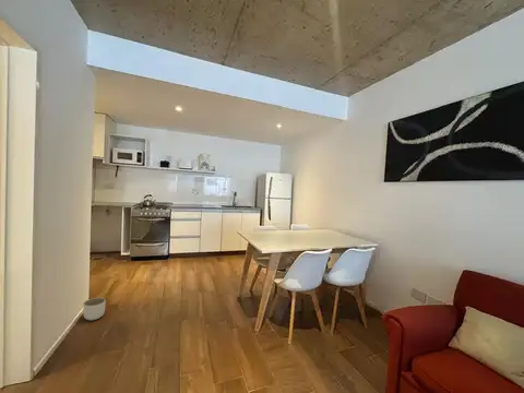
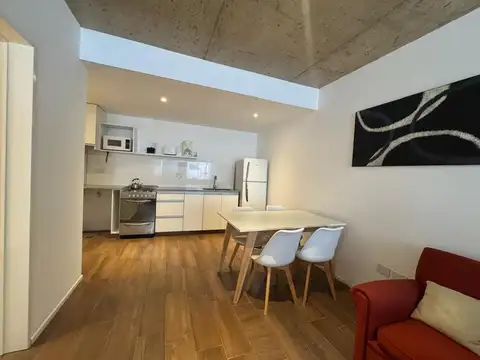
- planter (94, 309)
